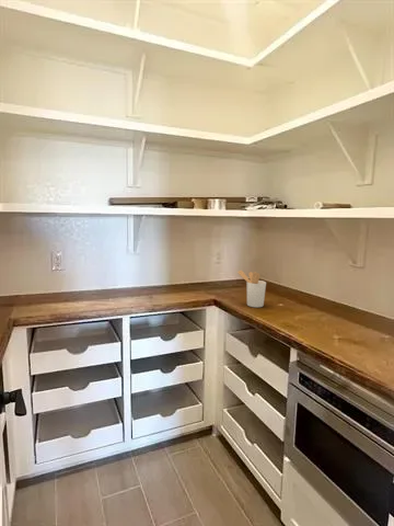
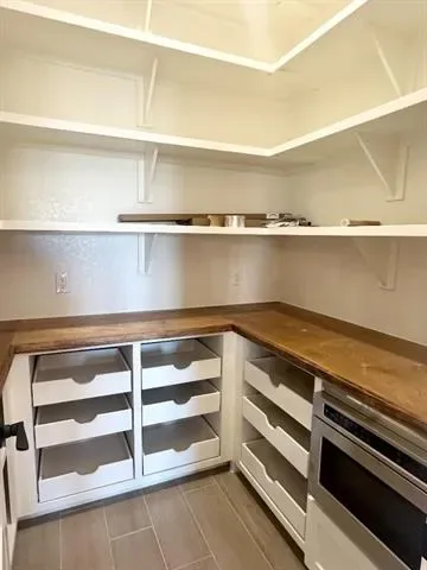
- utensil holder (251, 287)
